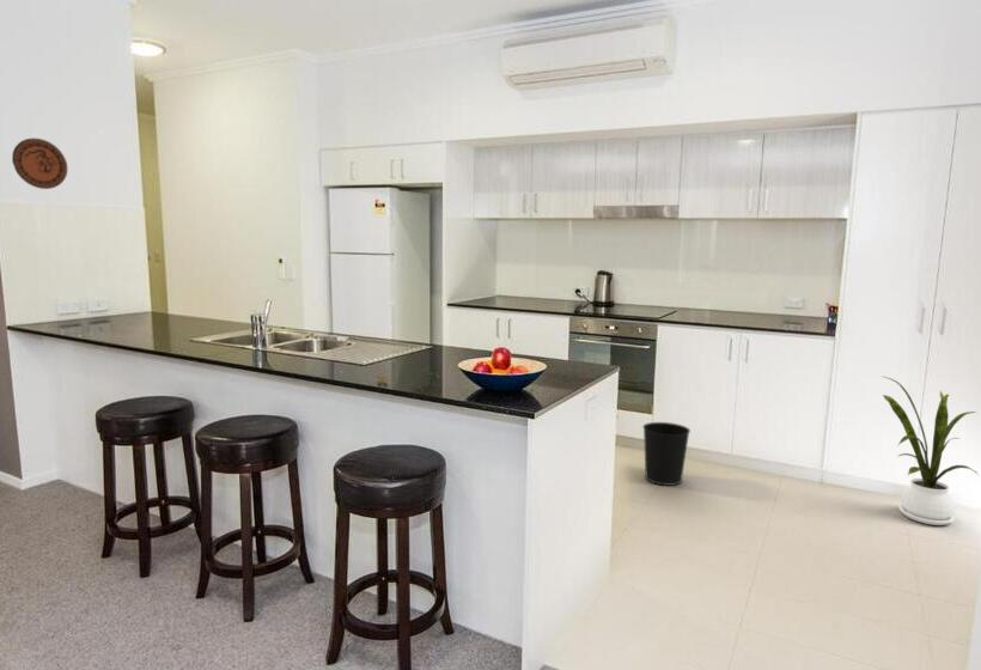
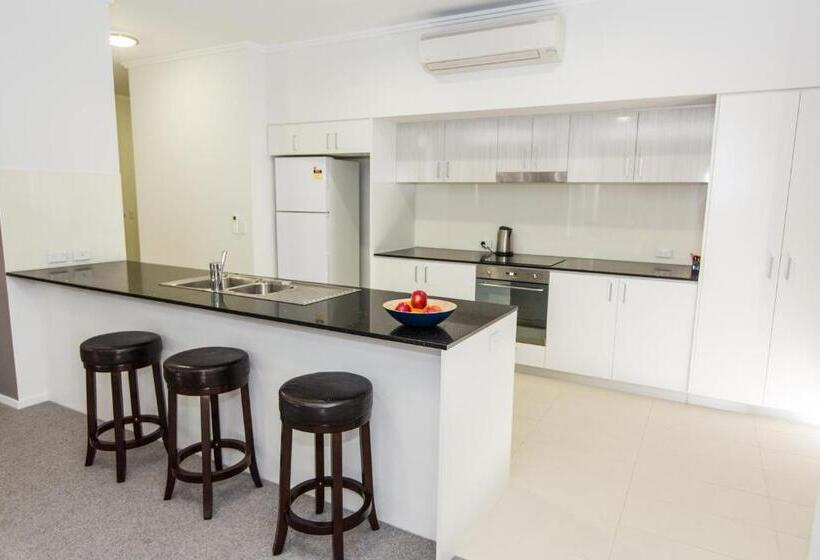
- wastebasket (664, 453)
- house plant (926, 449)
- decorative plate (39, 163)
